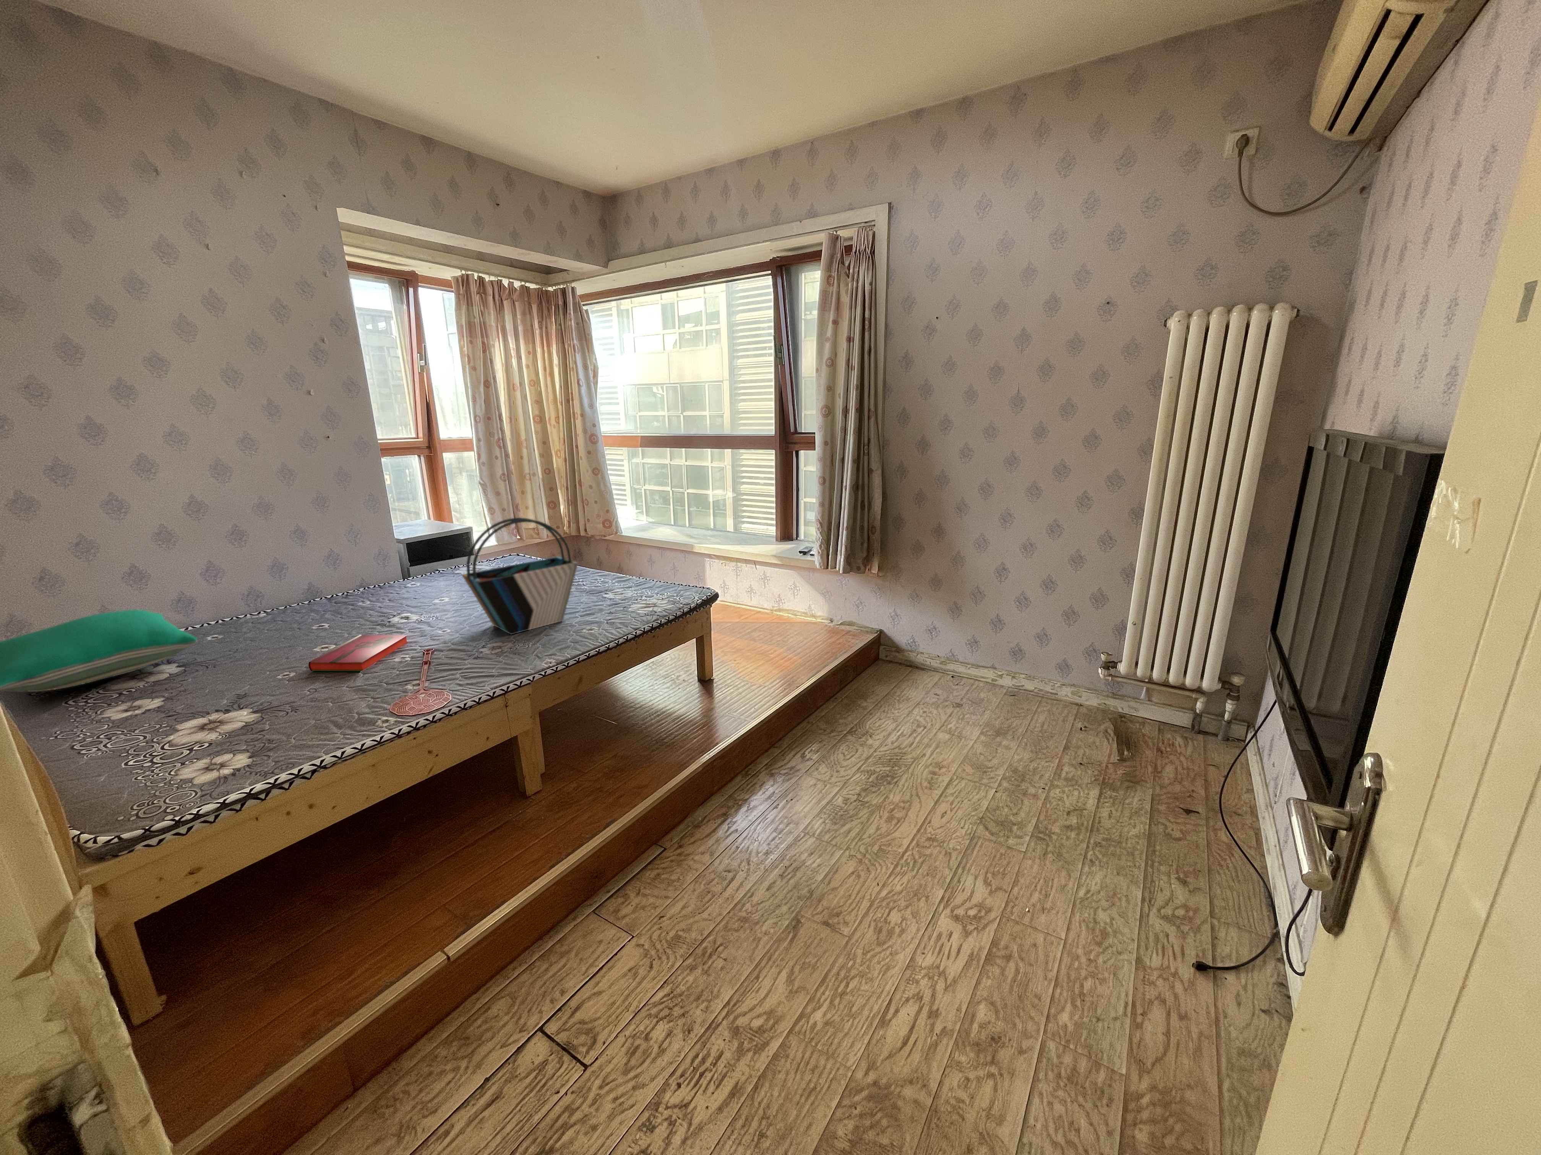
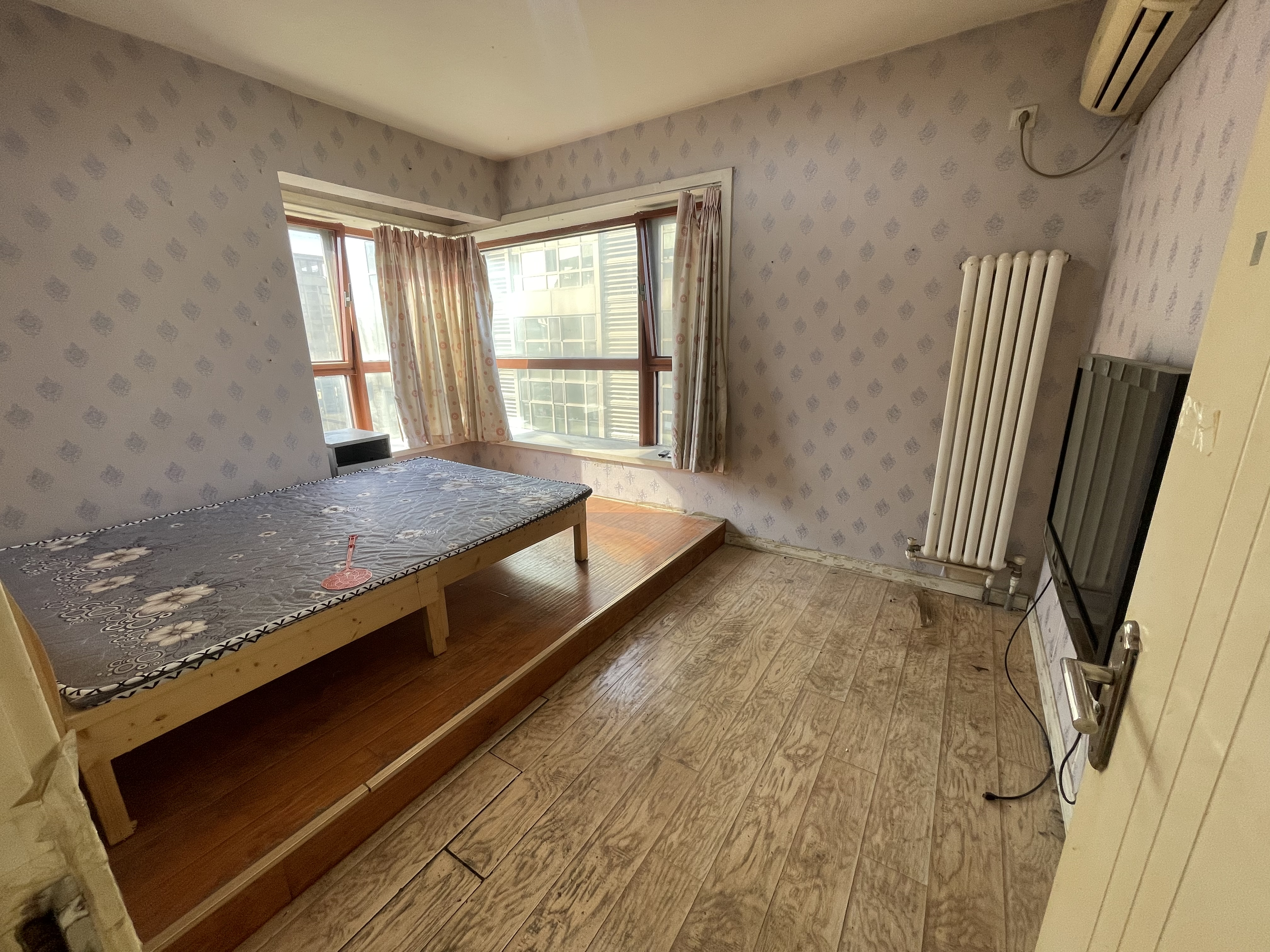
- hardback book (362, 652)
- pillow (86, 649)
- tote bag (522, 573)
